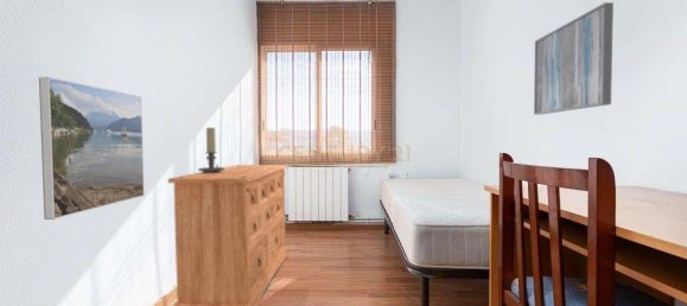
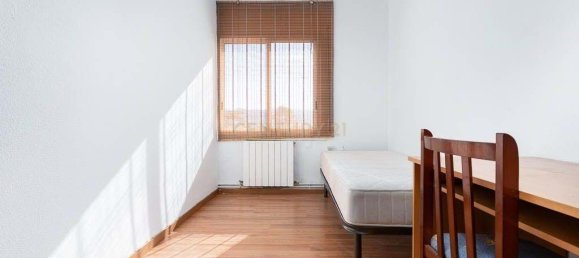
- candle holder (211, 148)
- dresser (241, 224)
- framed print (101, 147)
- wall art (566, 68)
